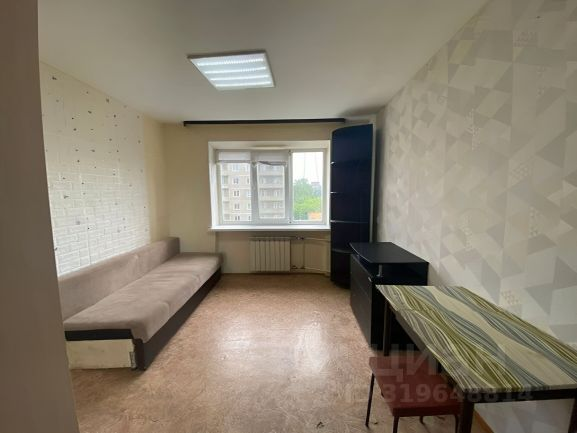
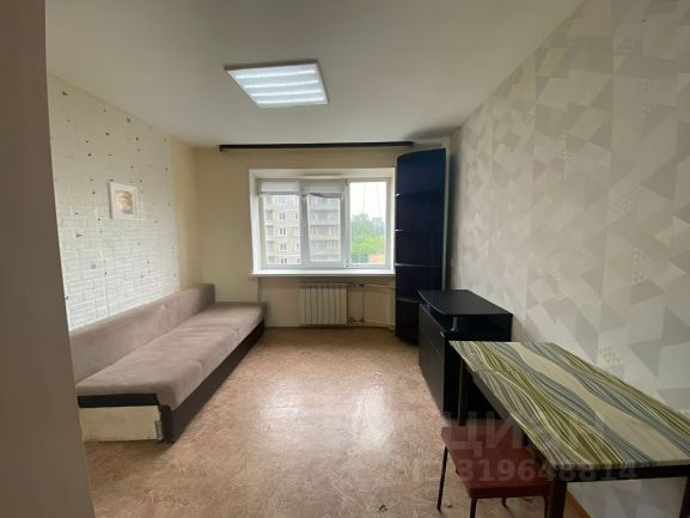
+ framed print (123, 202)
